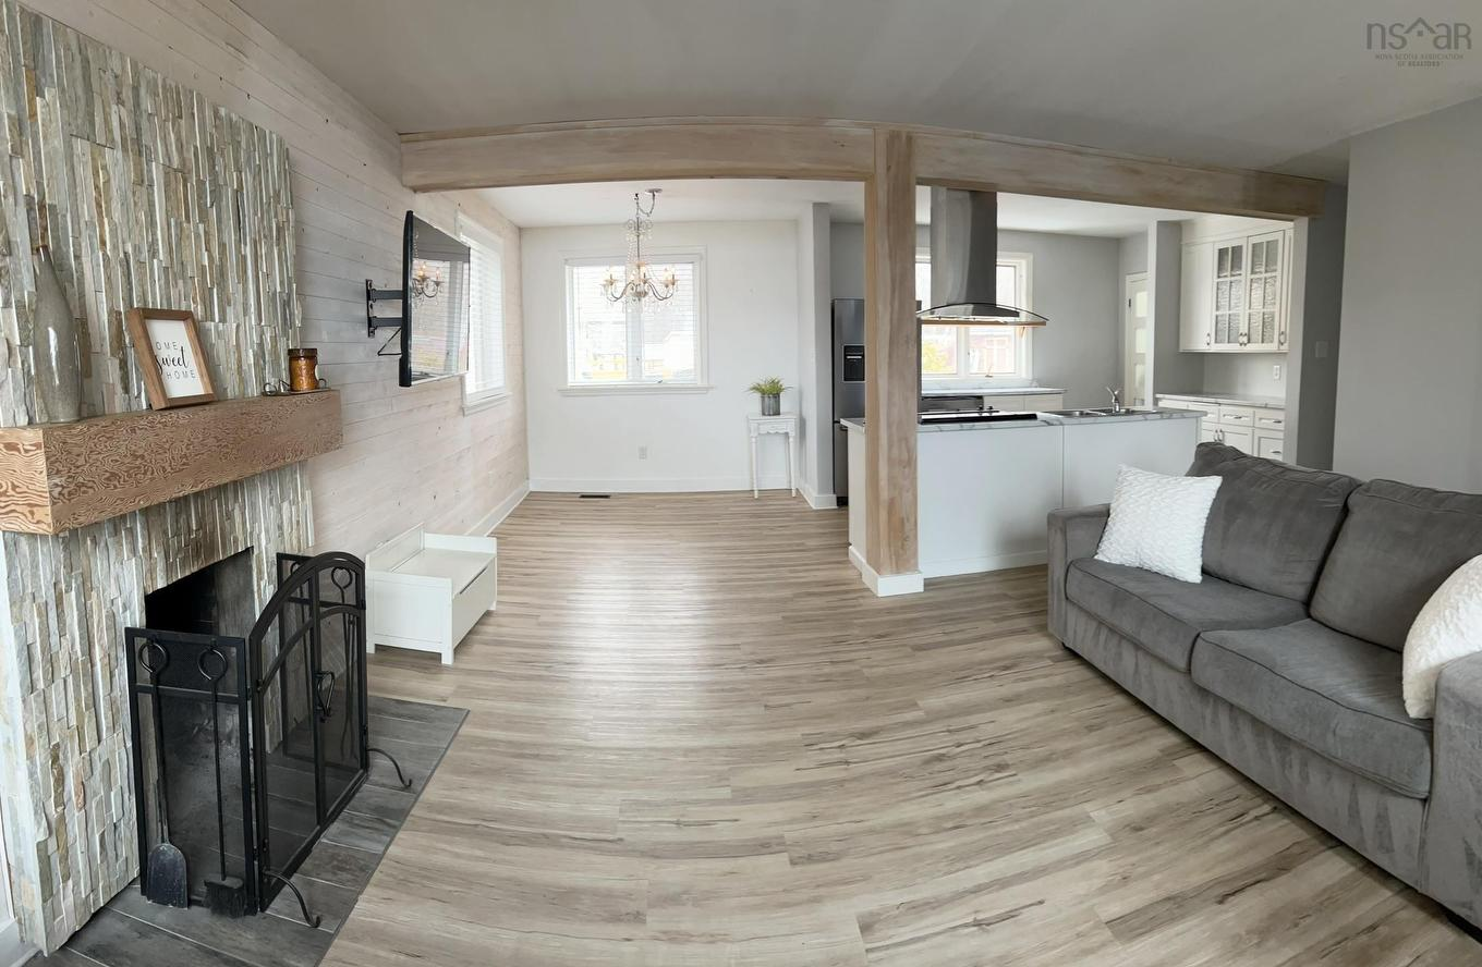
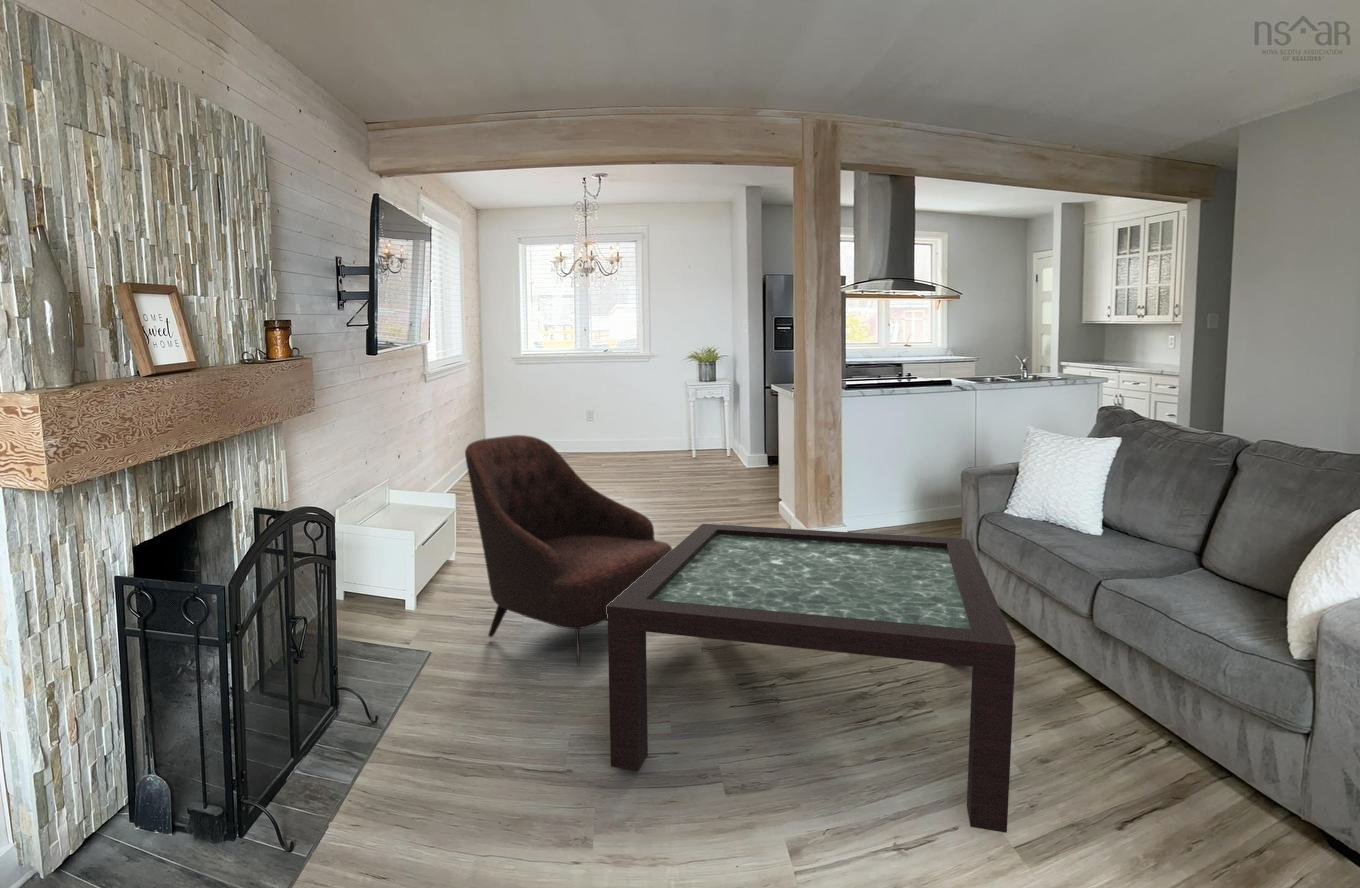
+ armchair (564, 533)
+ coffee table (814, 637)
